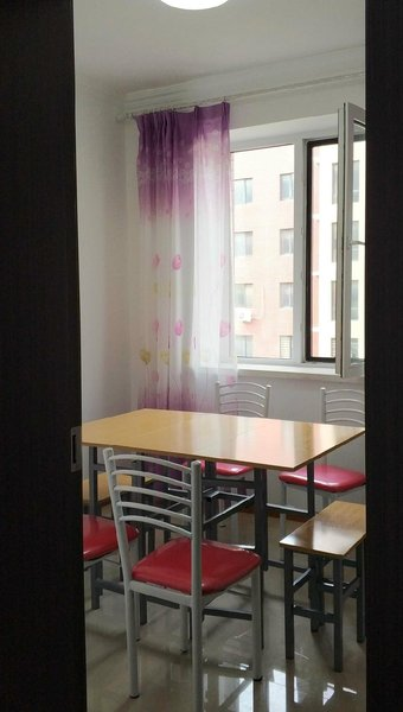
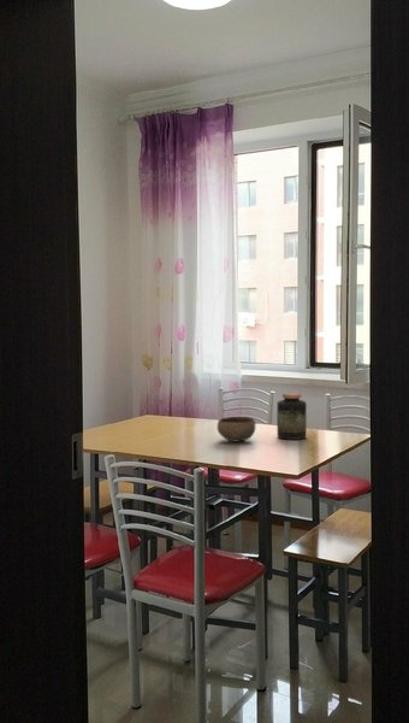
+ jar (291, 415)
+ bowl (236, 429)
